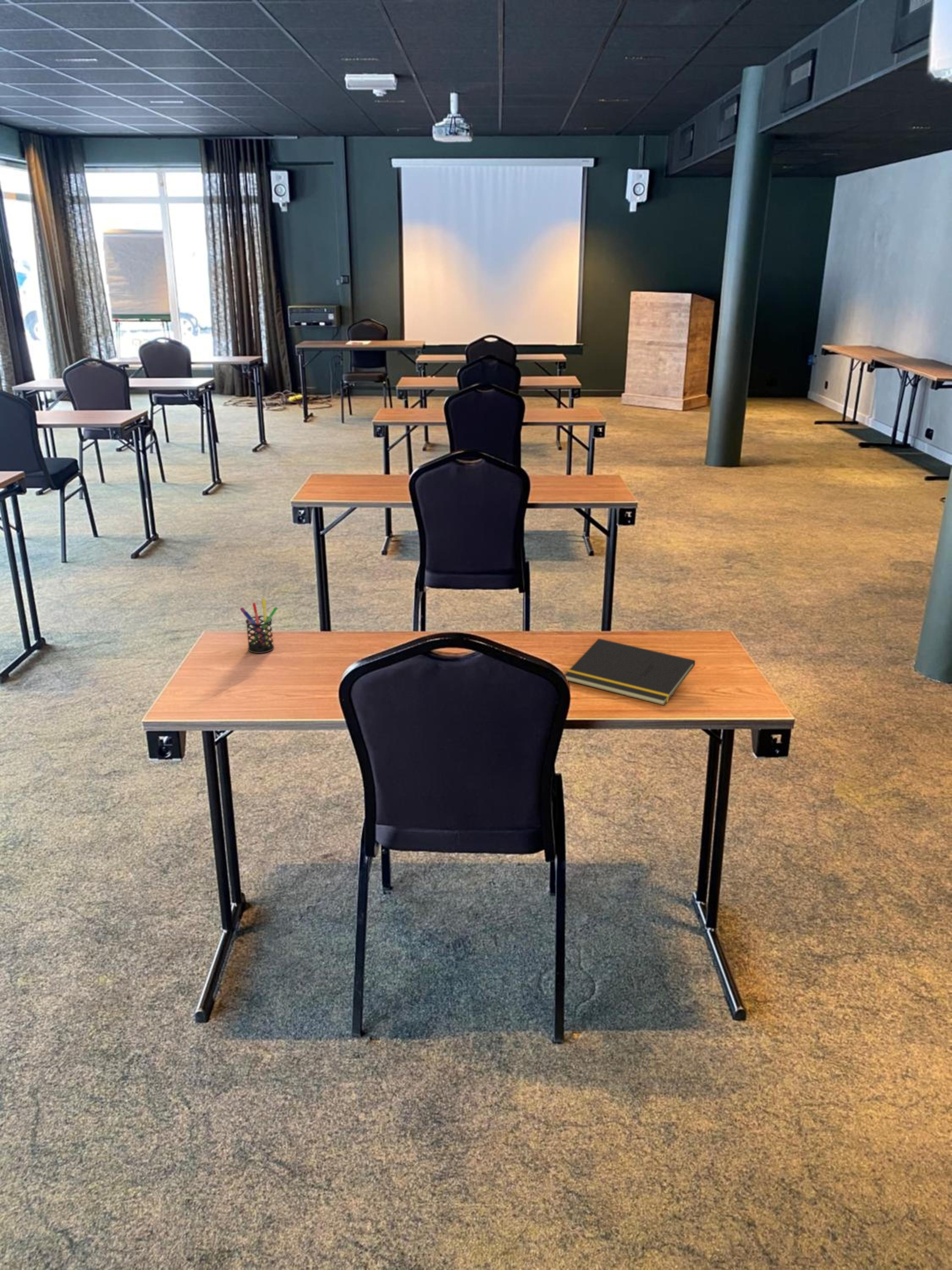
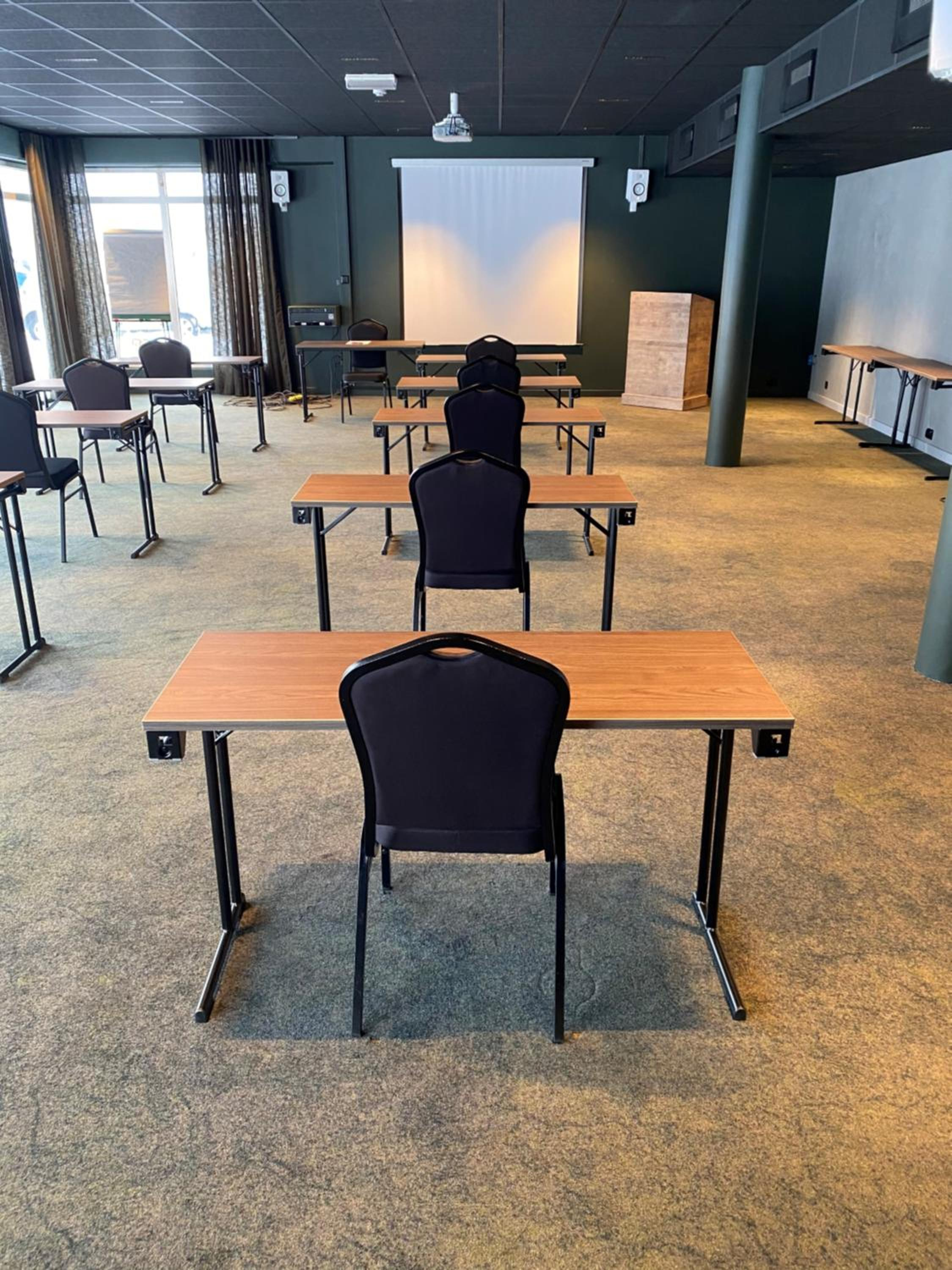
- notepad (630, 670)
- pen holder (261, 624)
